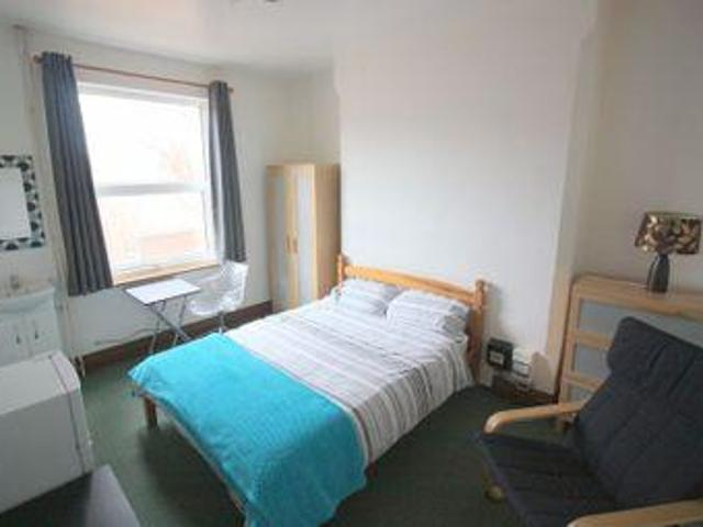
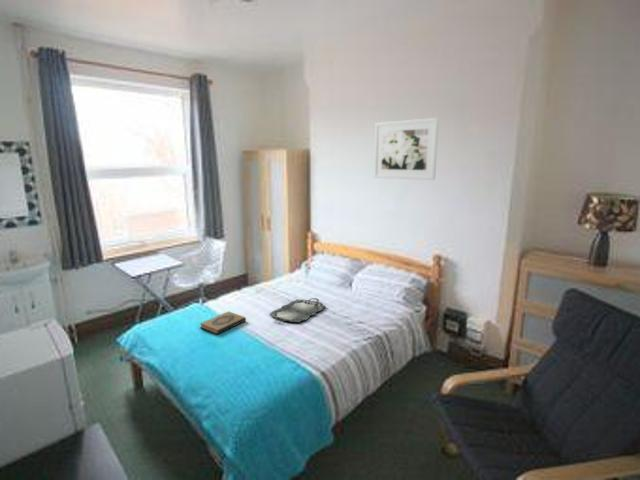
+ hardback book (223, 322)
+ serving tray (298, 310)
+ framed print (403, 150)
